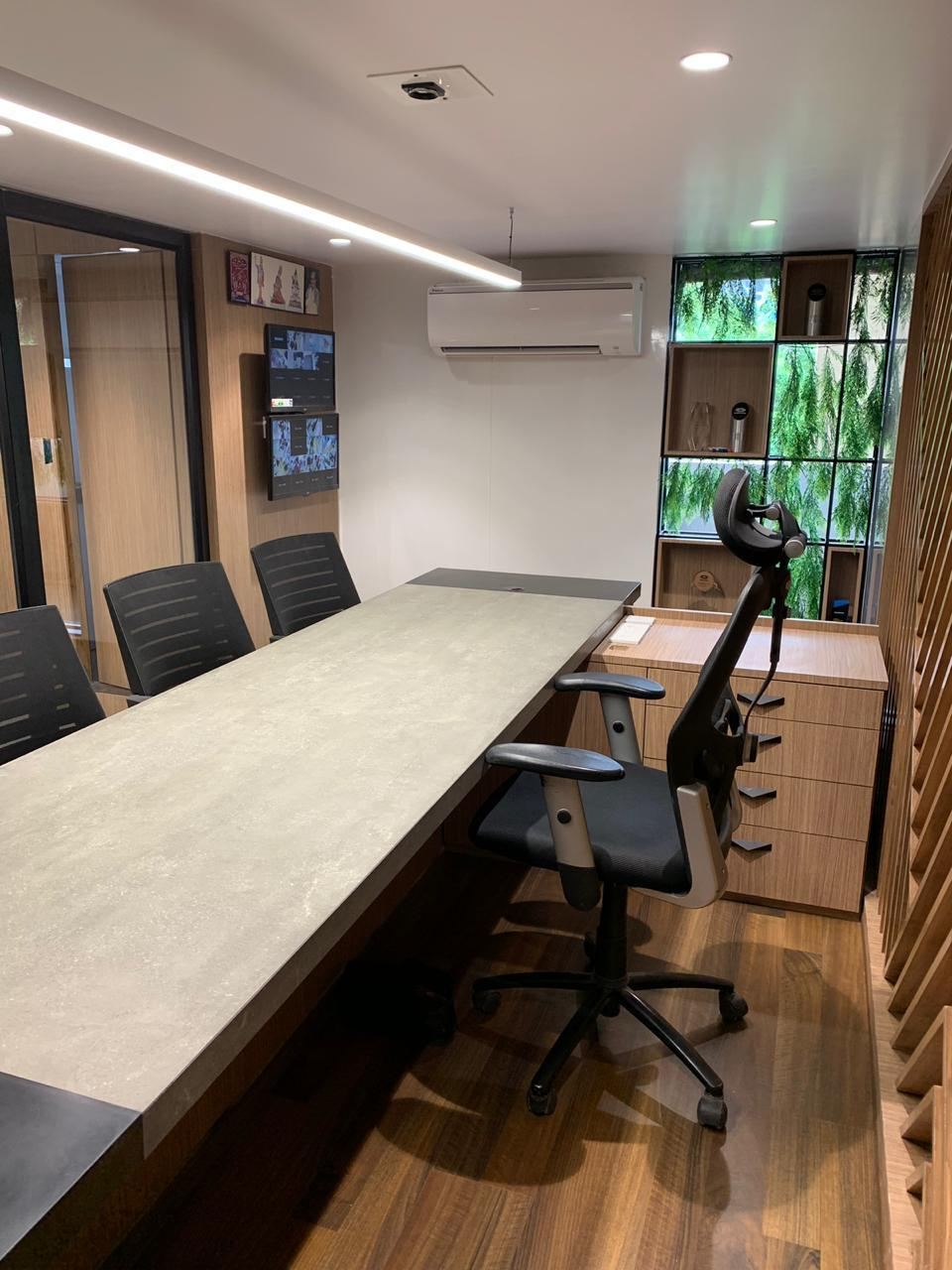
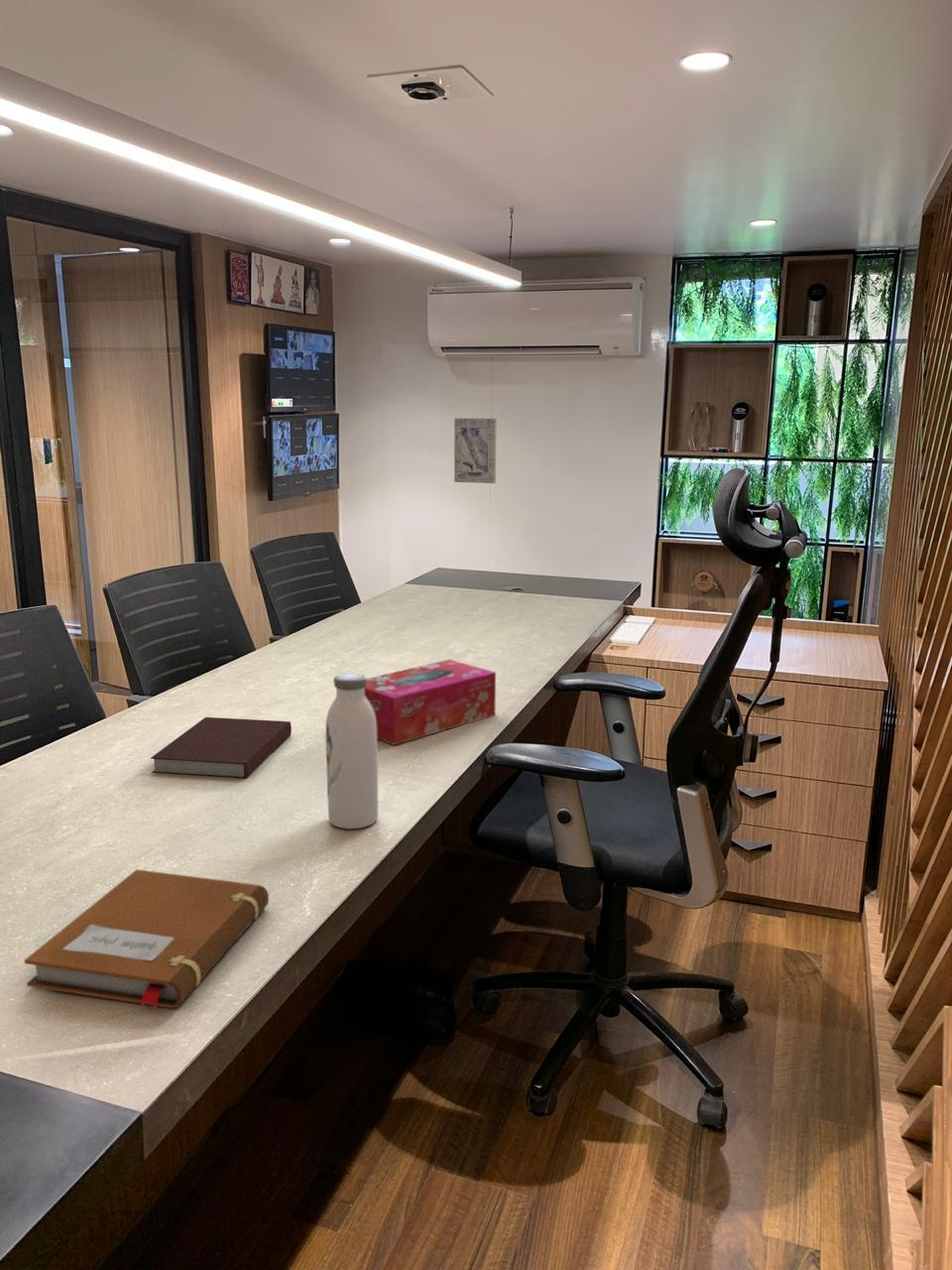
+ notebook (225, 745)
+ wall art (475, 450)
+ notebook (154, 935)
+ water bottle (351, 748)
+ tissue box (423, 698)
